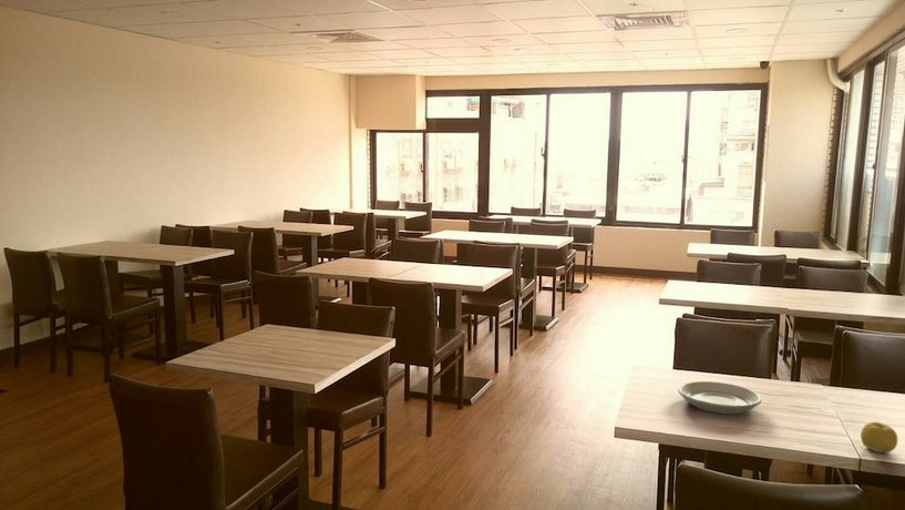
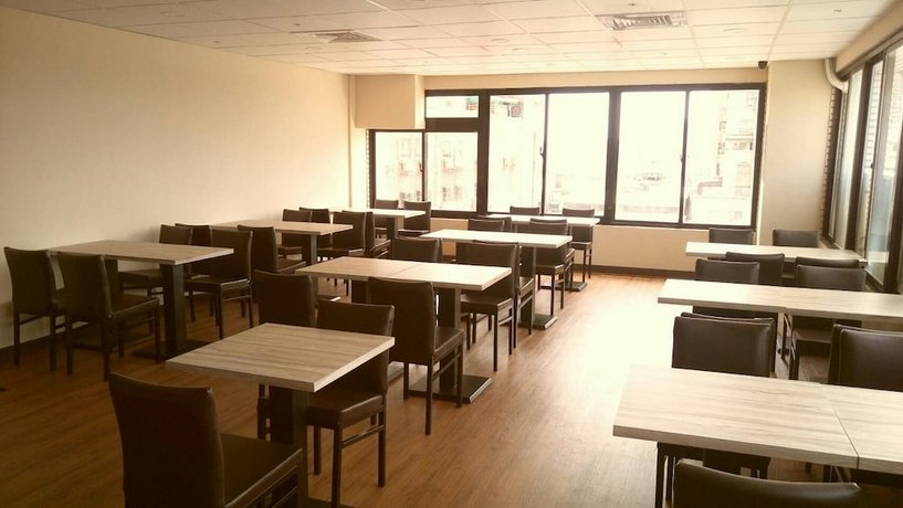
- plate (718, 398)
- fruit (878, 437)
